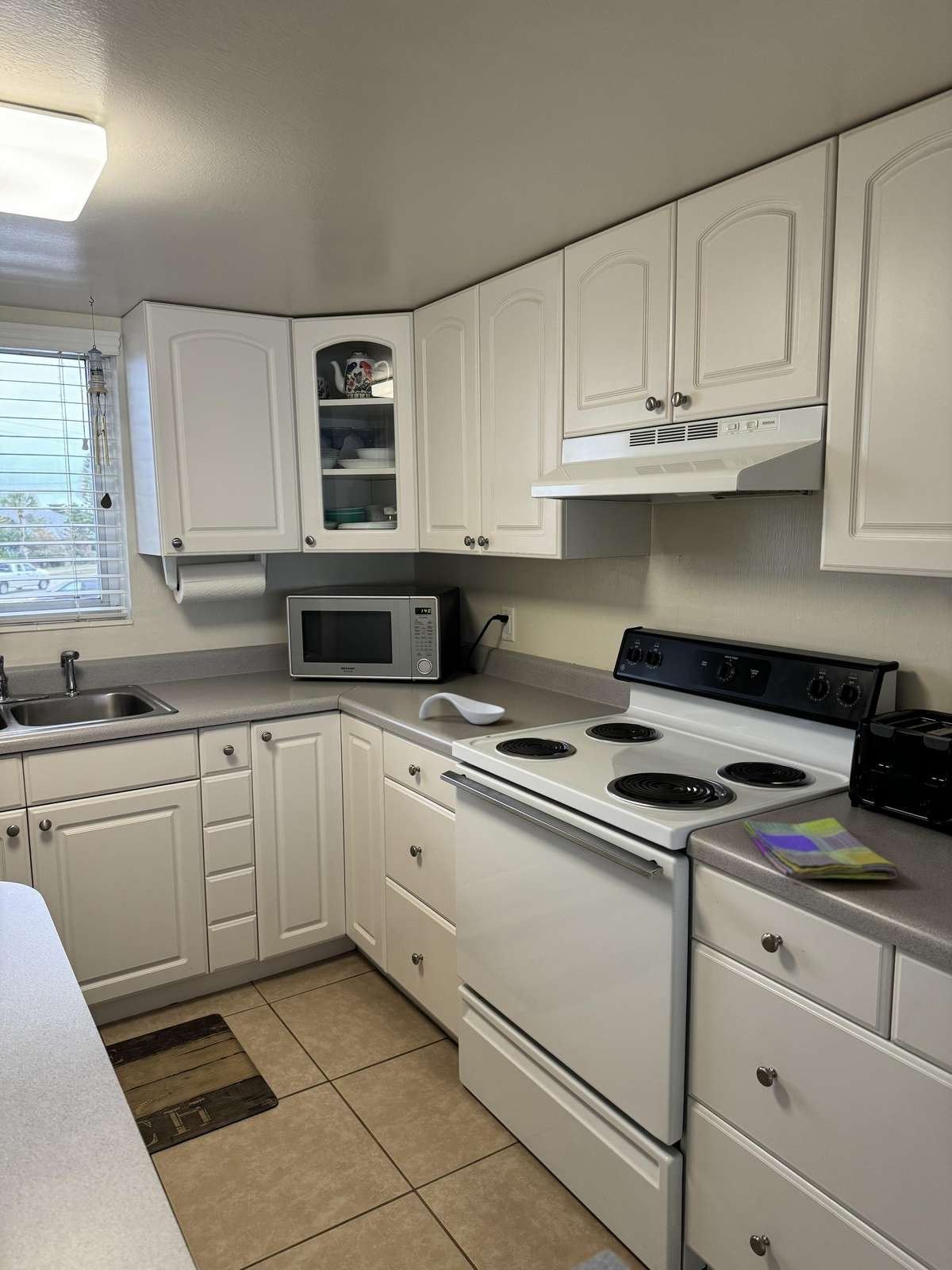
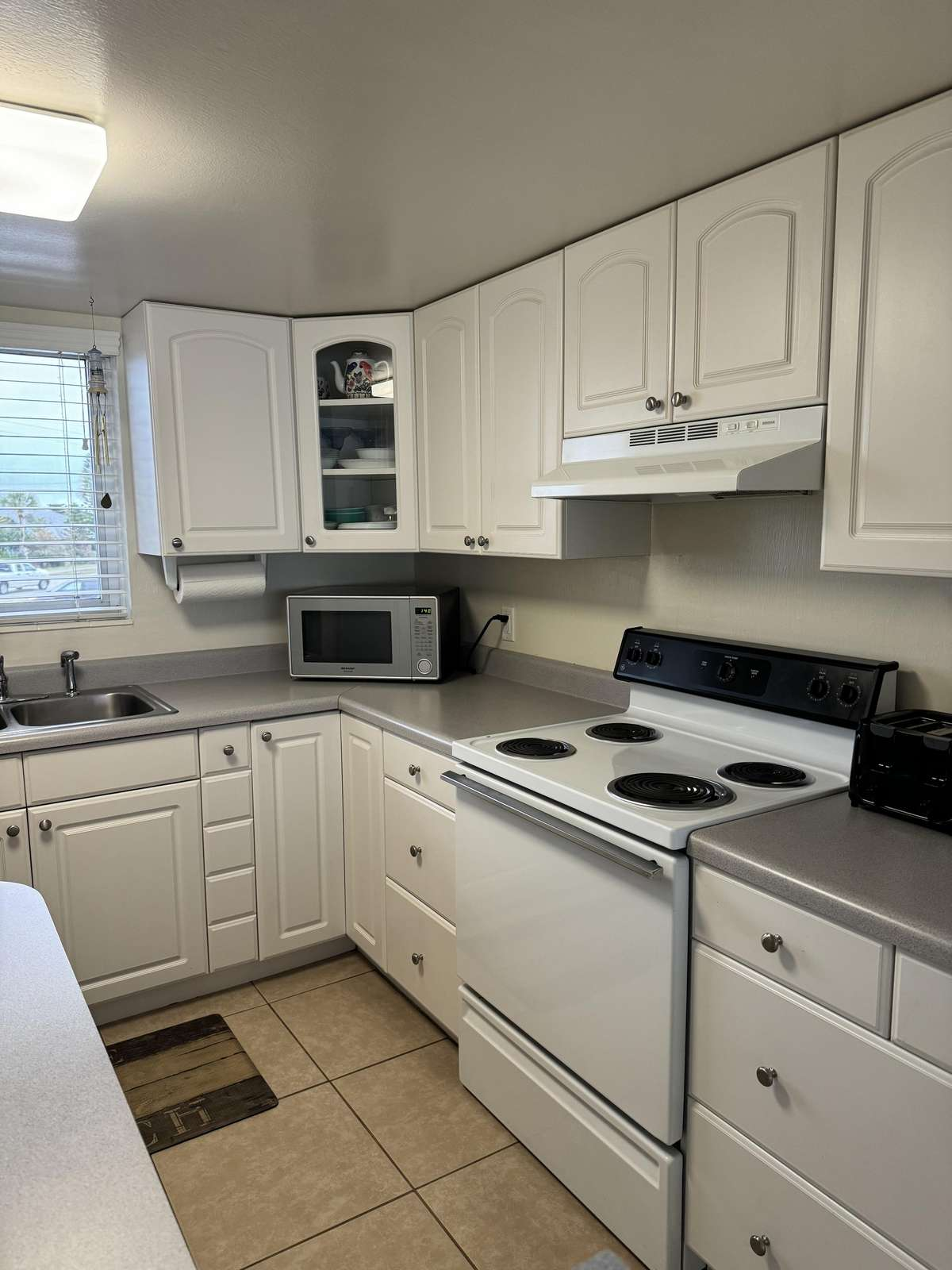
- spoon rest (462, 707)
- dish towel (816, 846)
